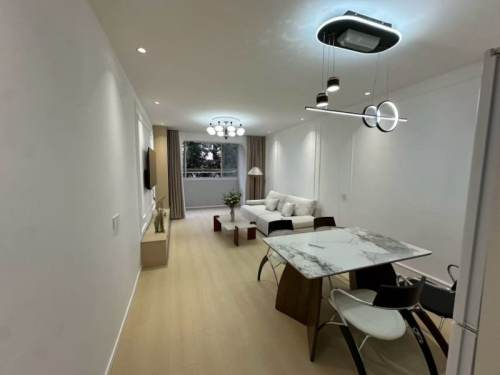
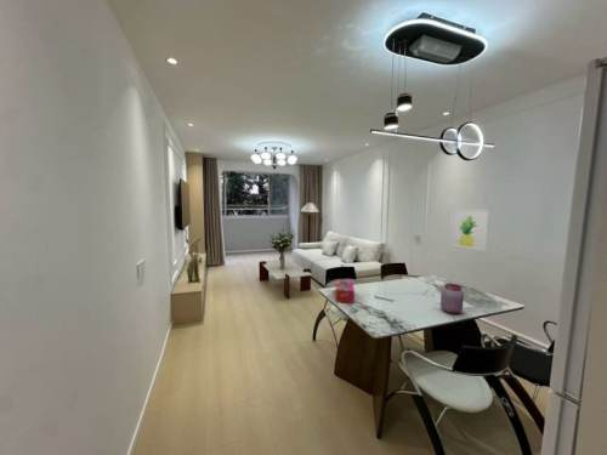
+ jar (452, 297)
+ wall art (469, 228)
+ tissue box (344, 290)
